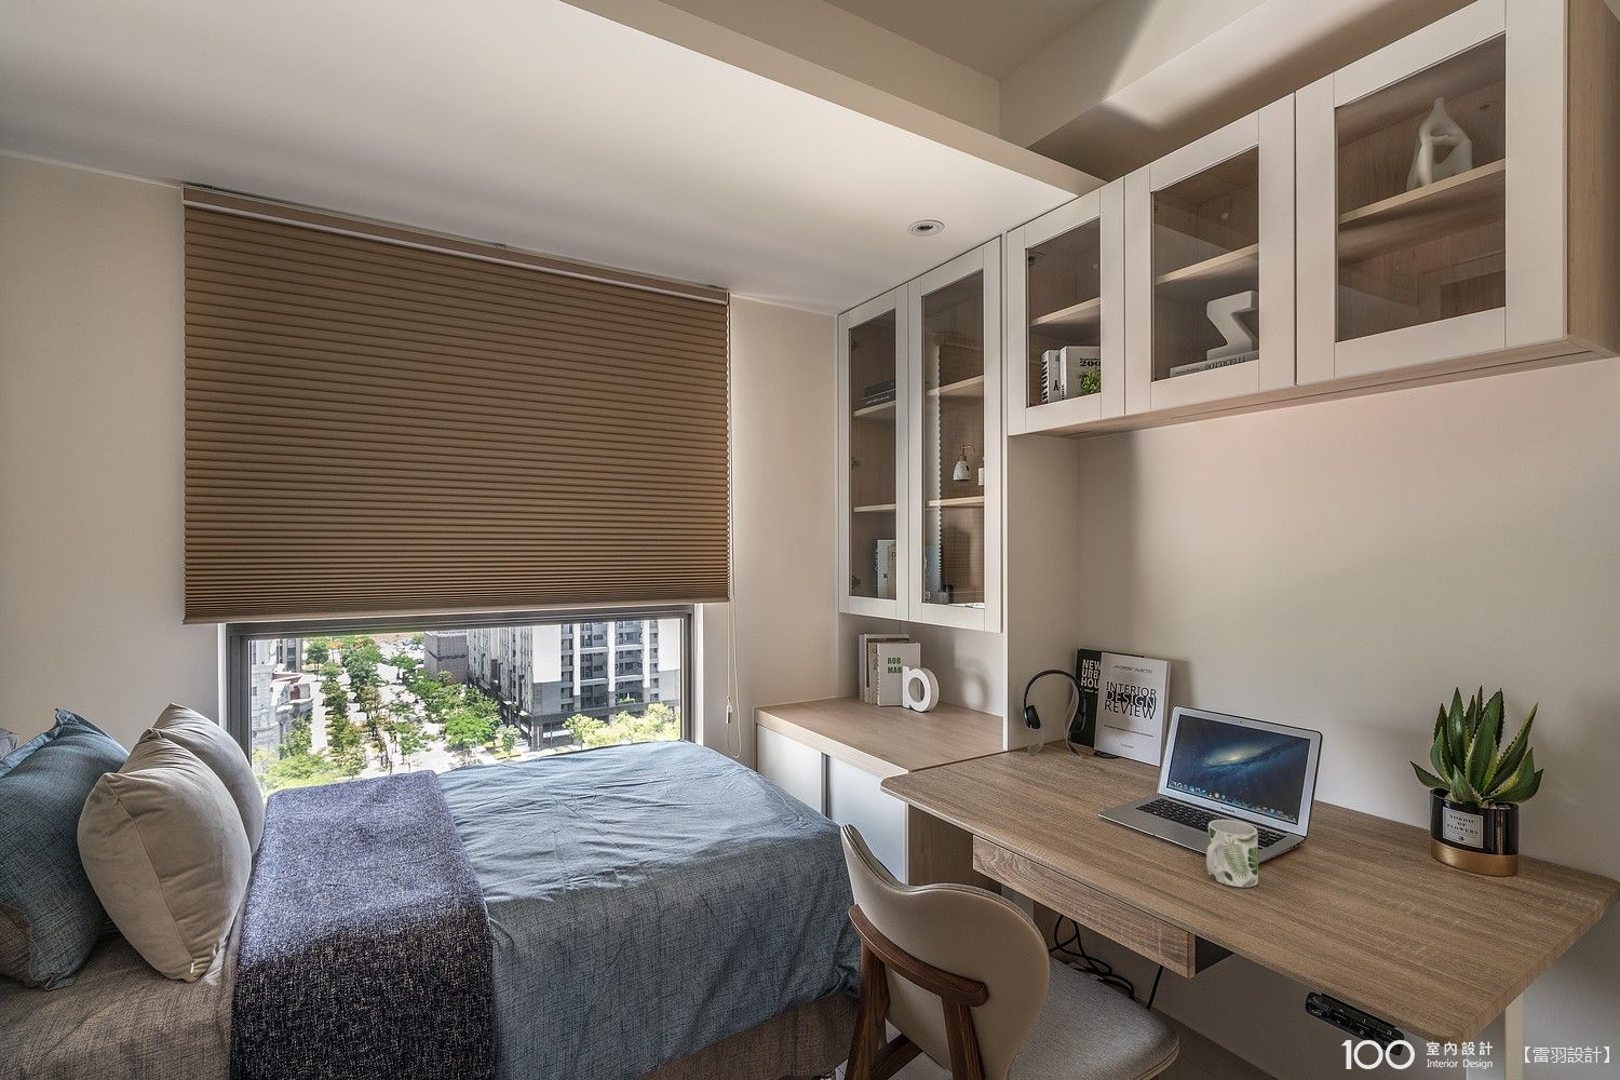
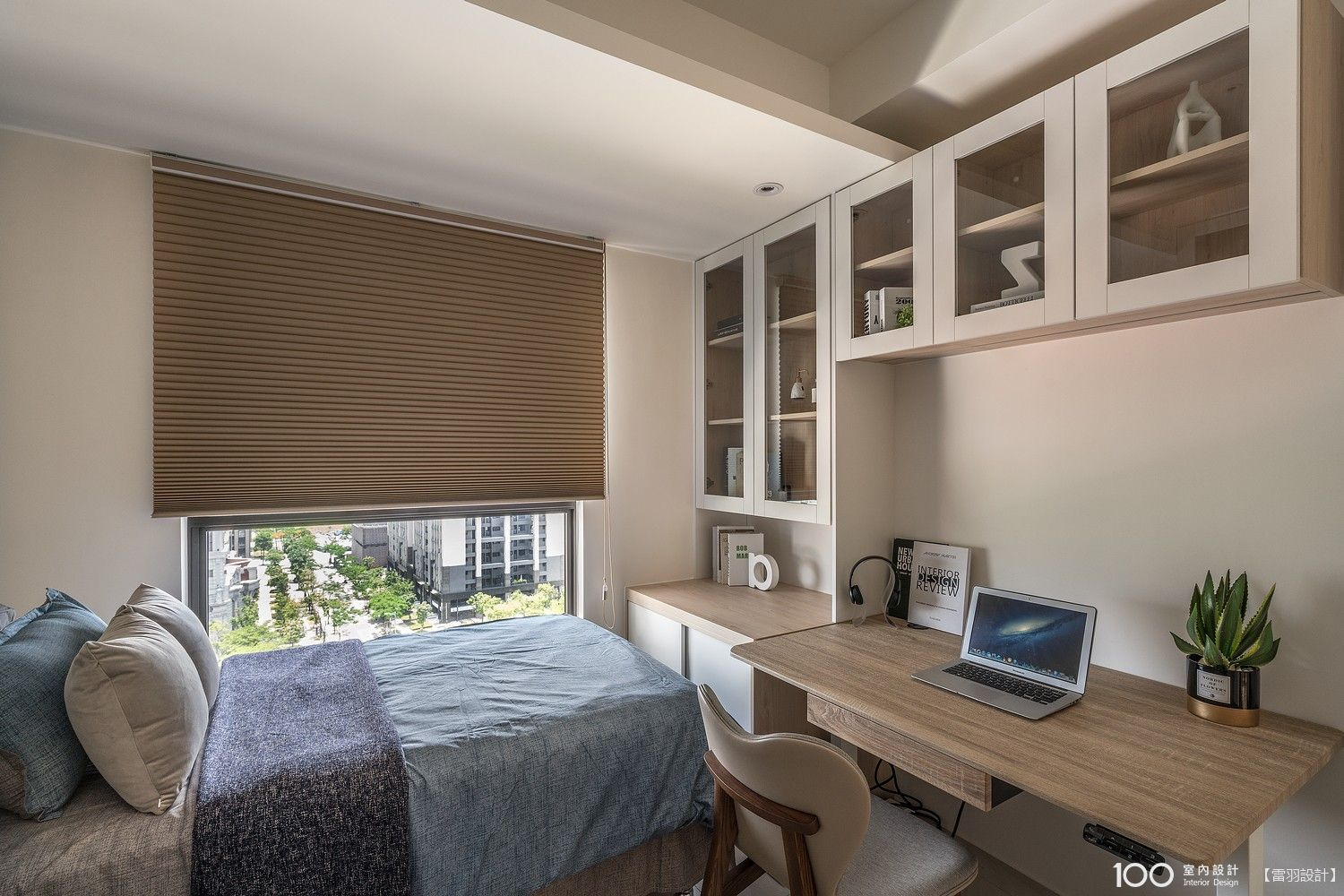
- mug (1227, 855)
